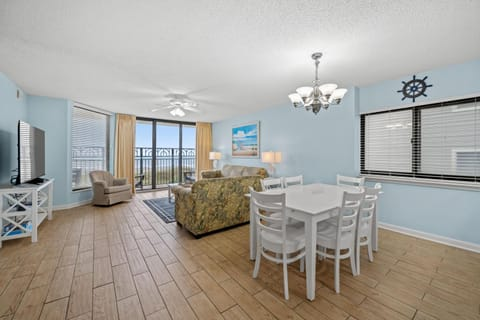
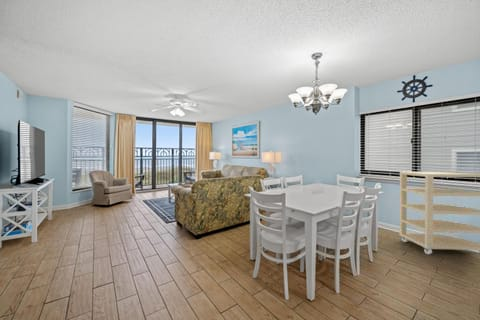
+ shelving unit (440, 210)
